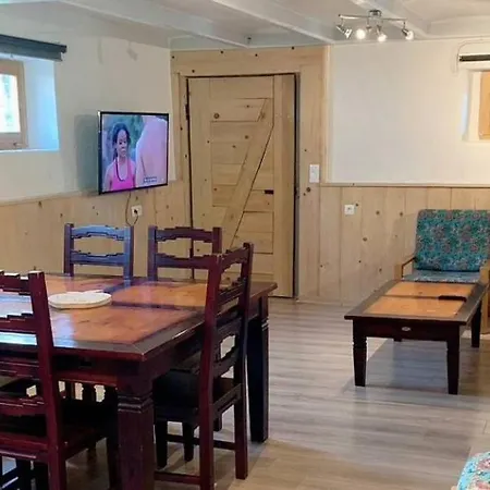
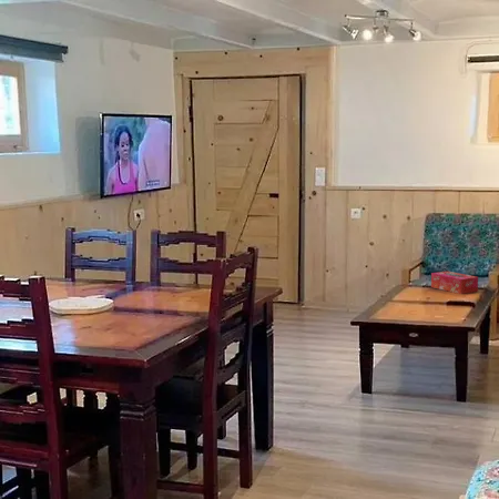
+ tissue box (454, 282)
